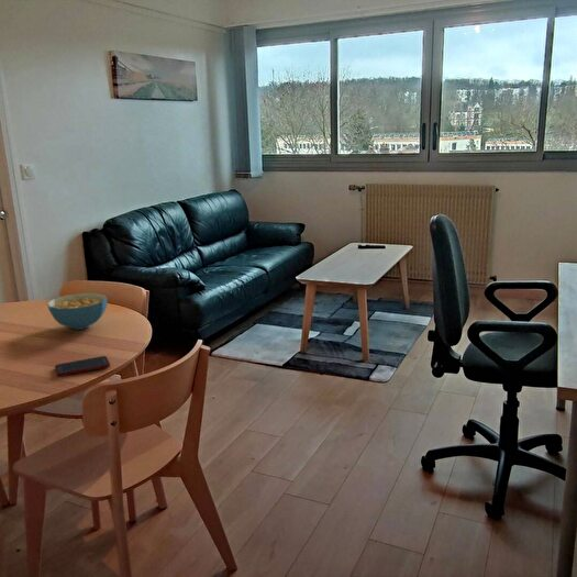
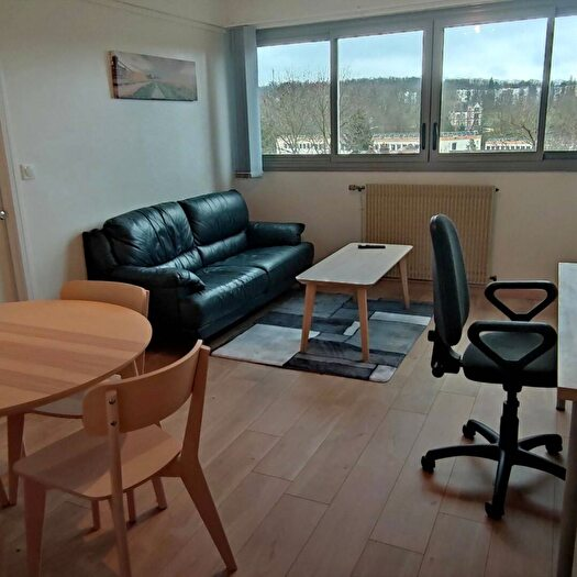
- cereal bowl (79, 313)
- cell phone (82, 365)
